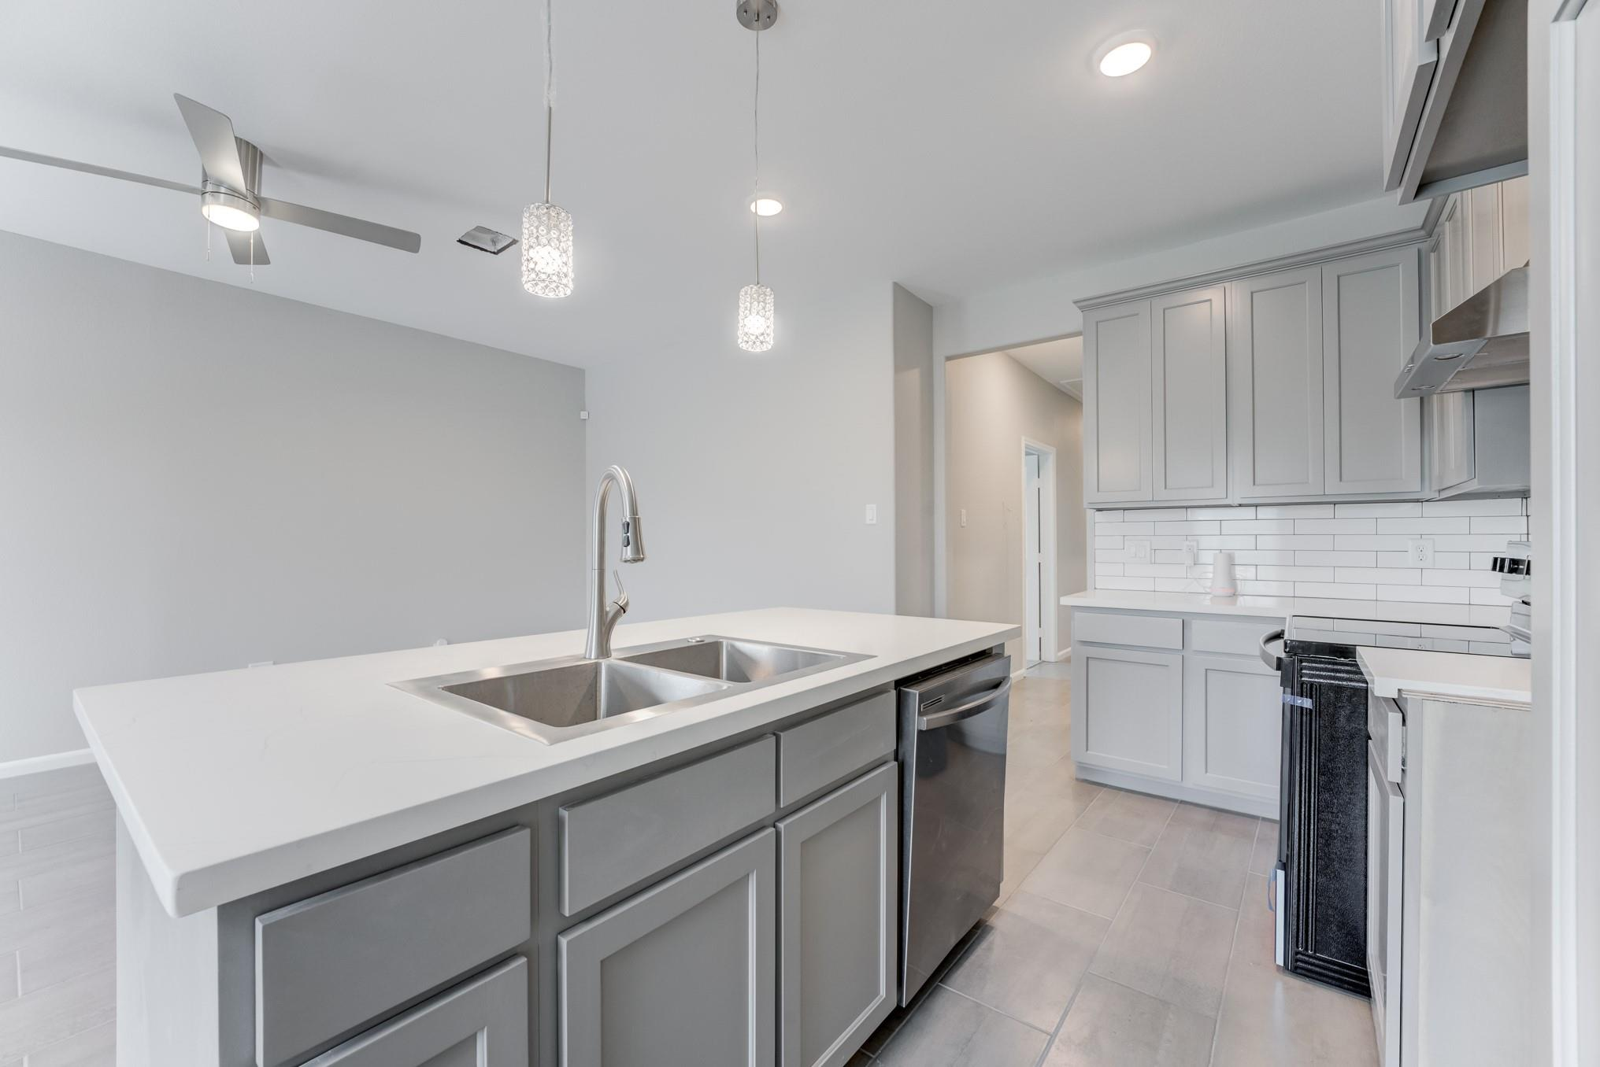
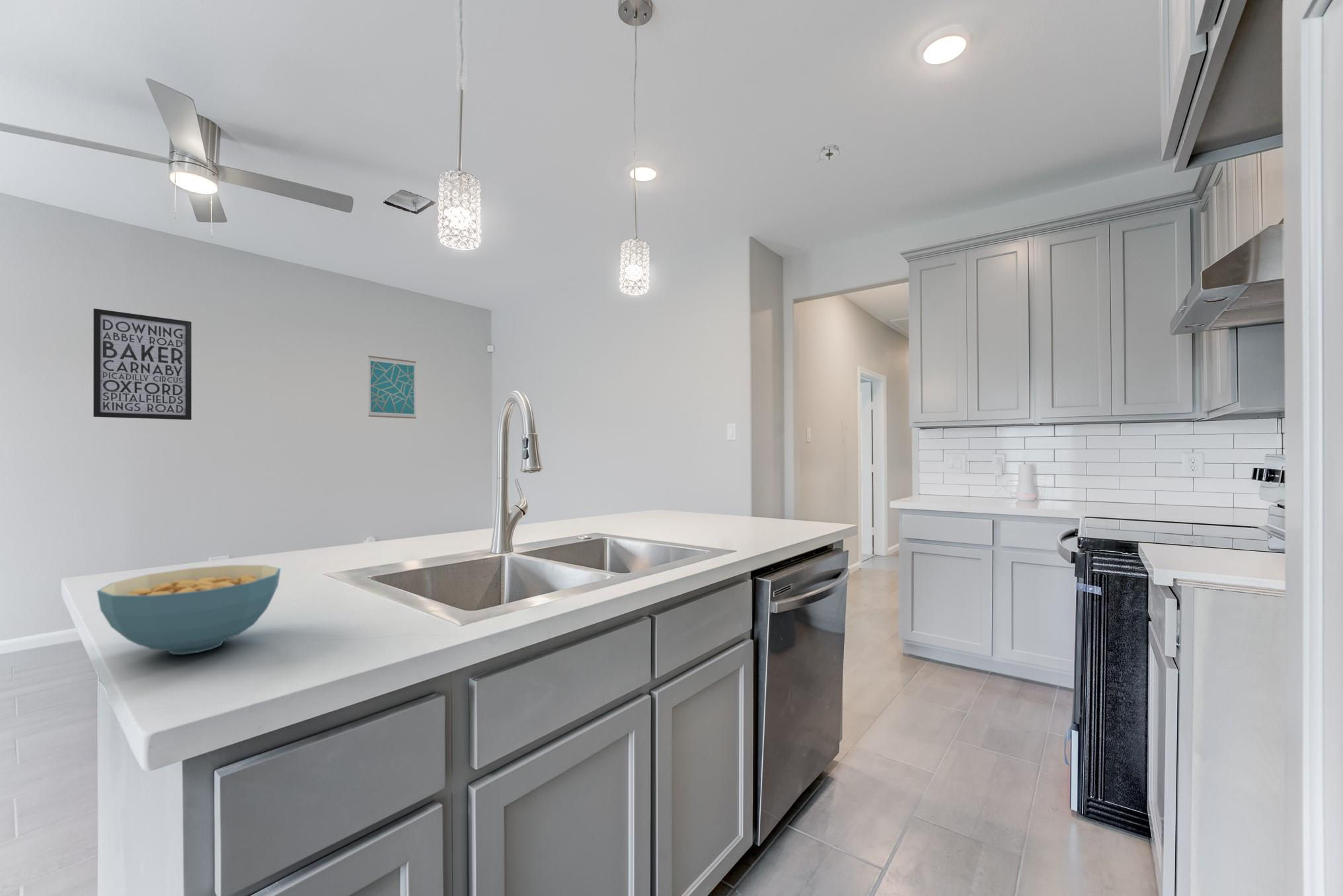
+ cereal bowl (196, 613)
+ wall art (144, 367)
+ wall art (393, 388)
+ smoke detector (828, 152)
